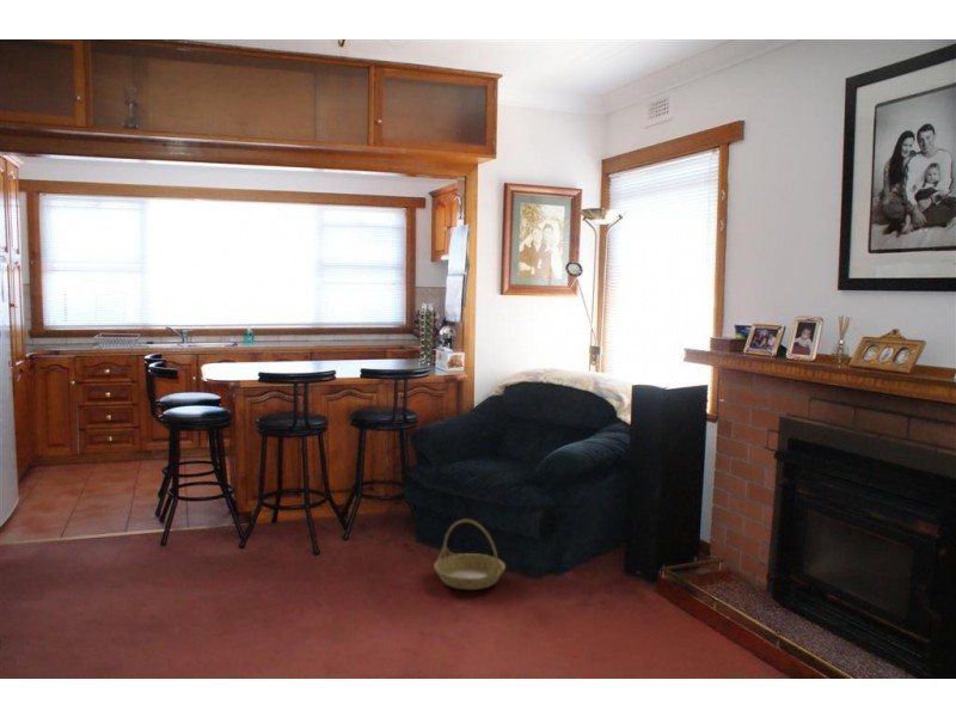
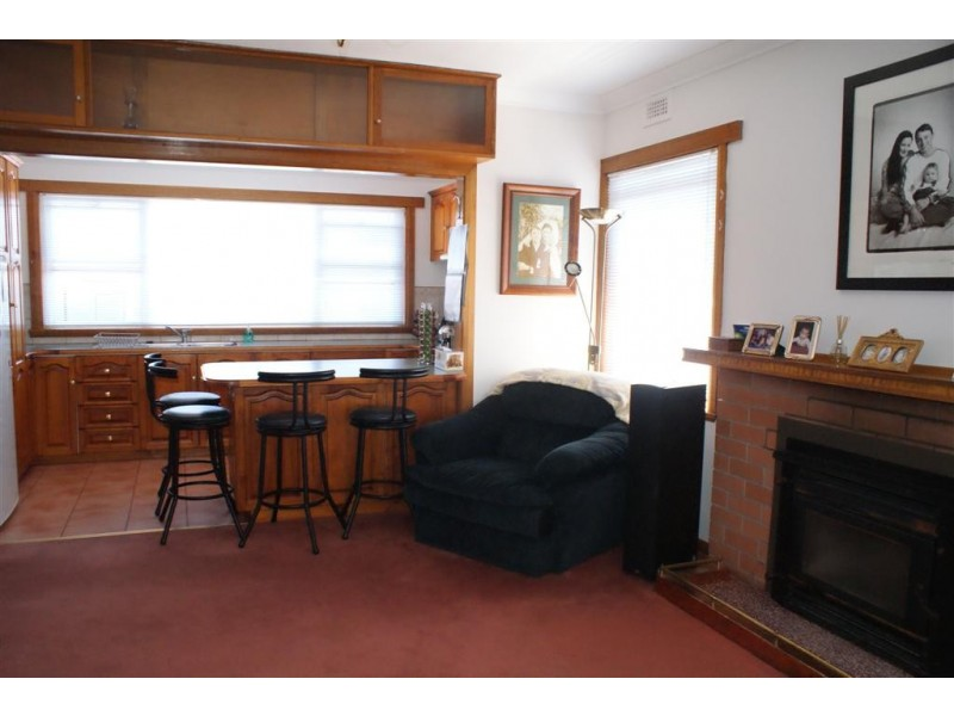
- basket (470, 553)
